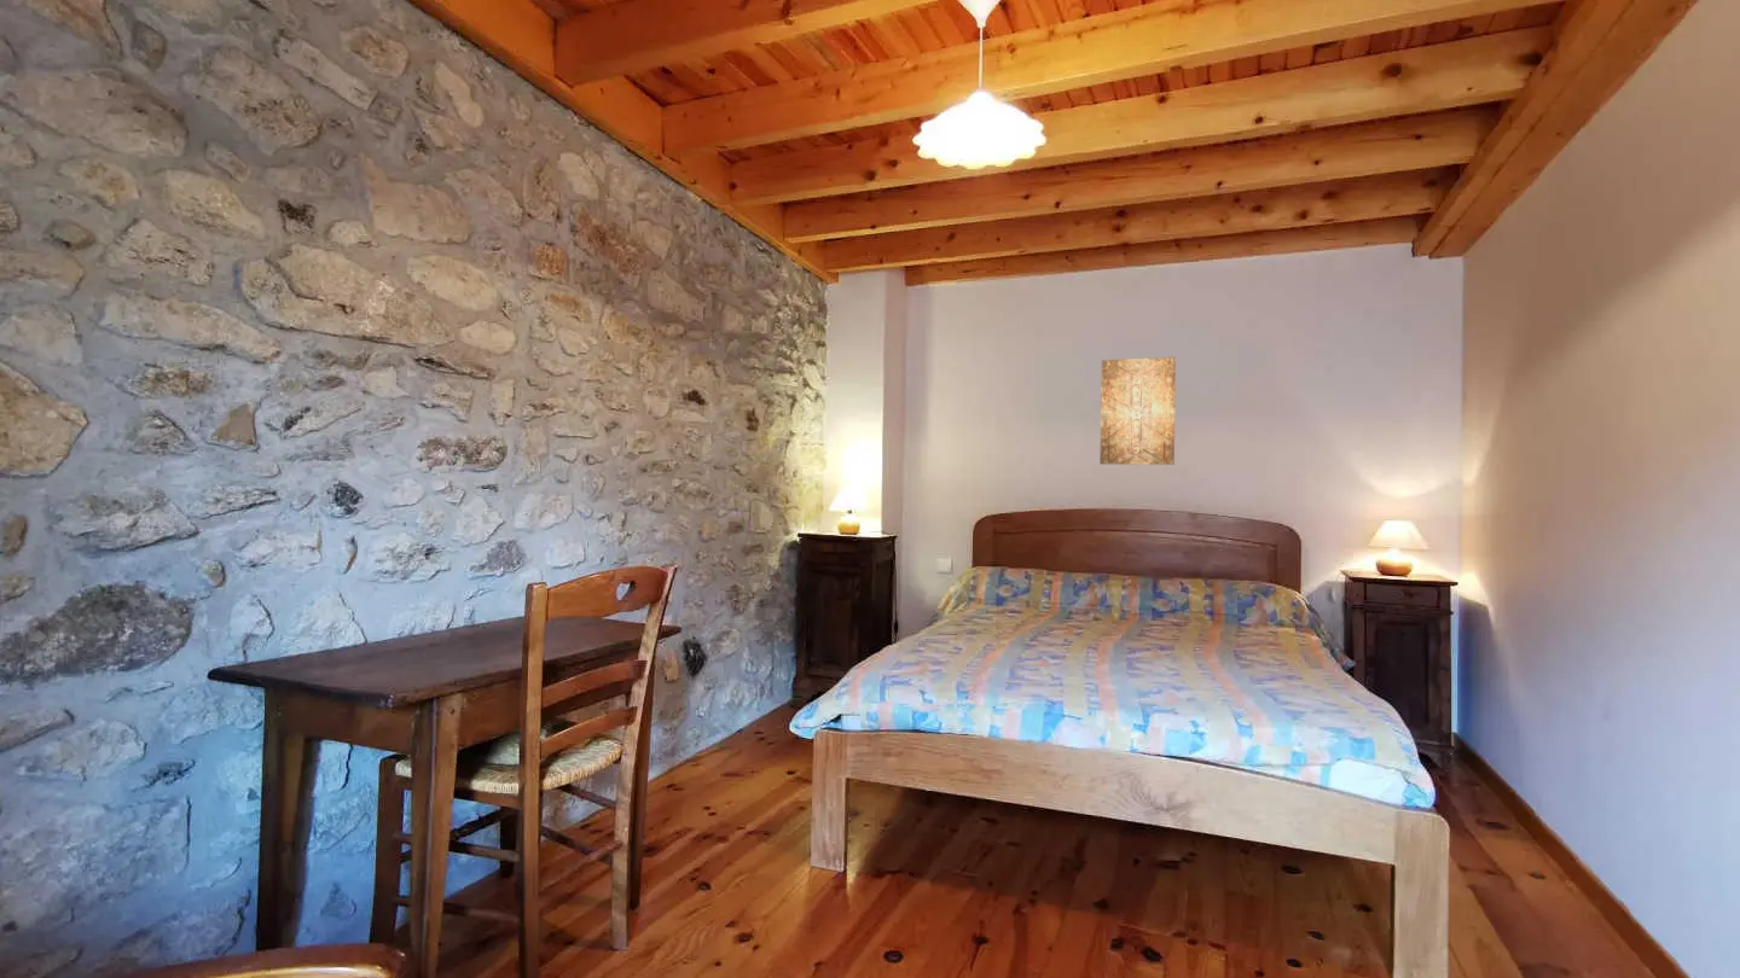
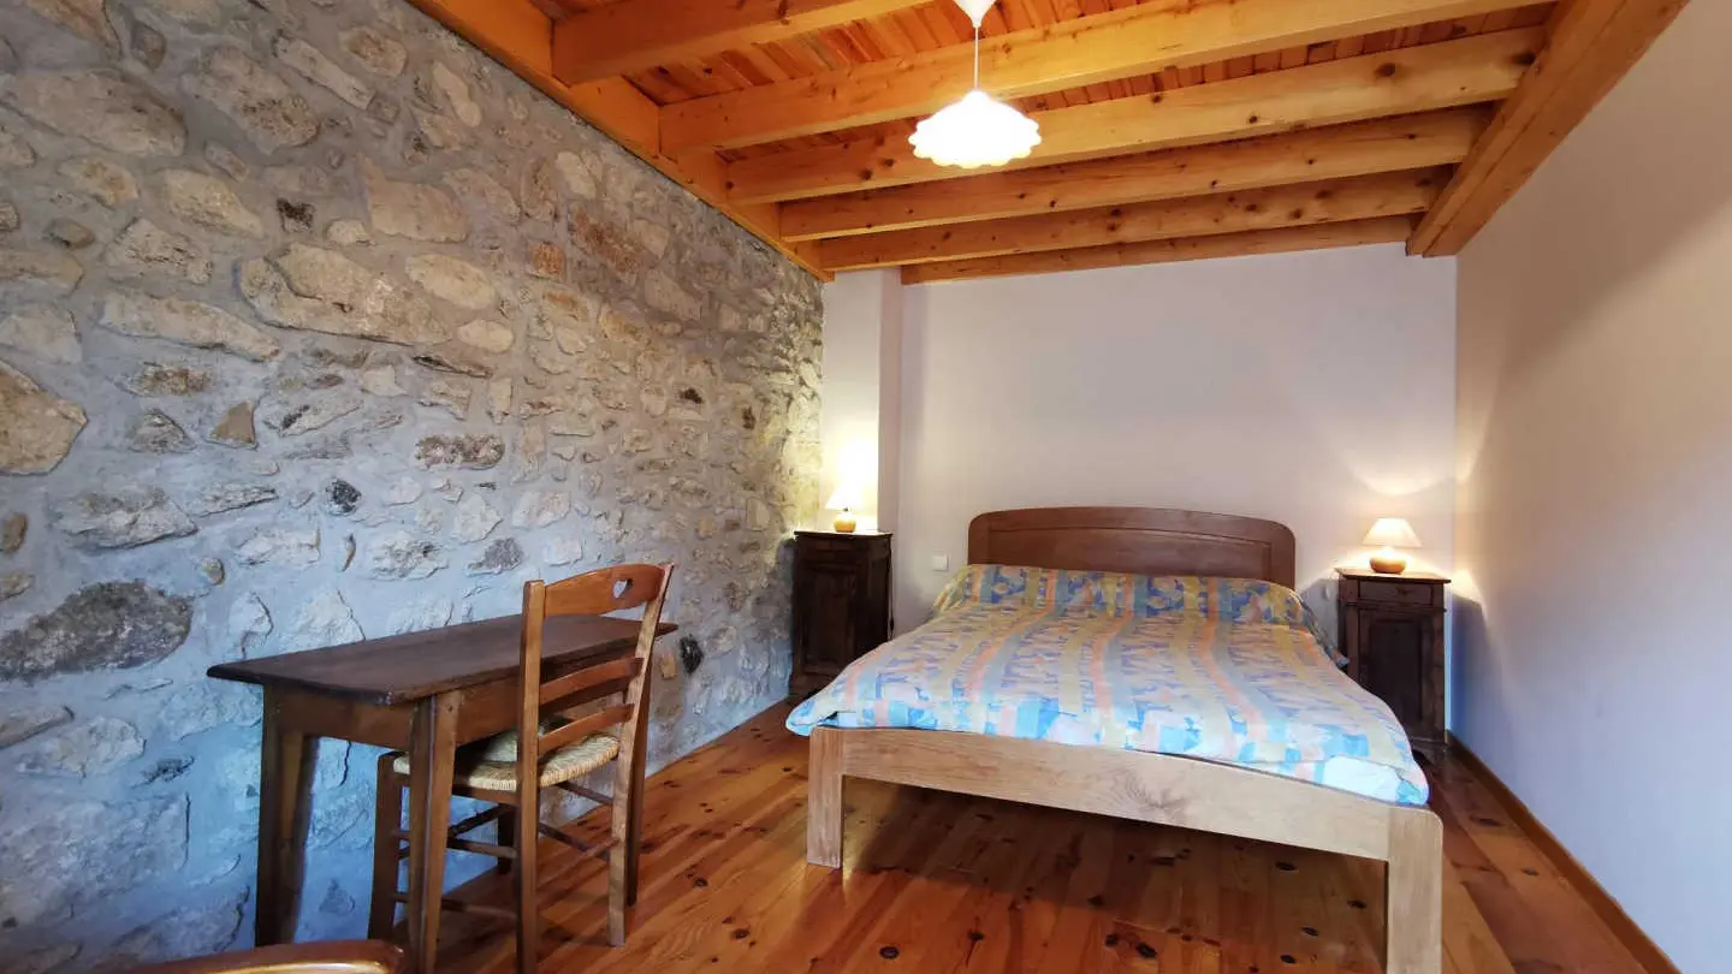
- wall art (1137, 411)
